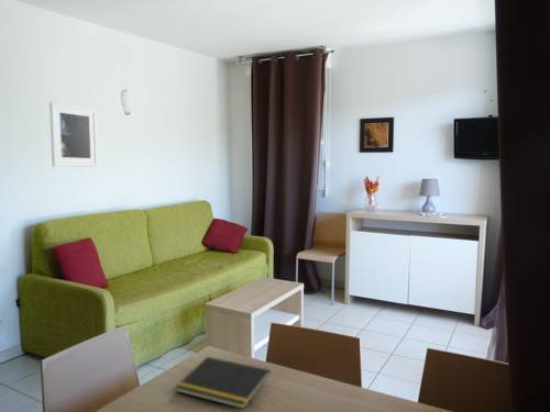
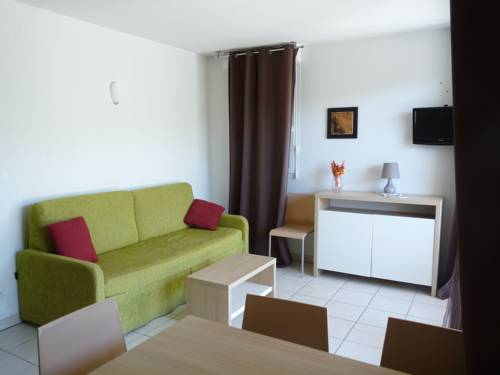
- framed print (75, 136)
- notepad (223, 380)
